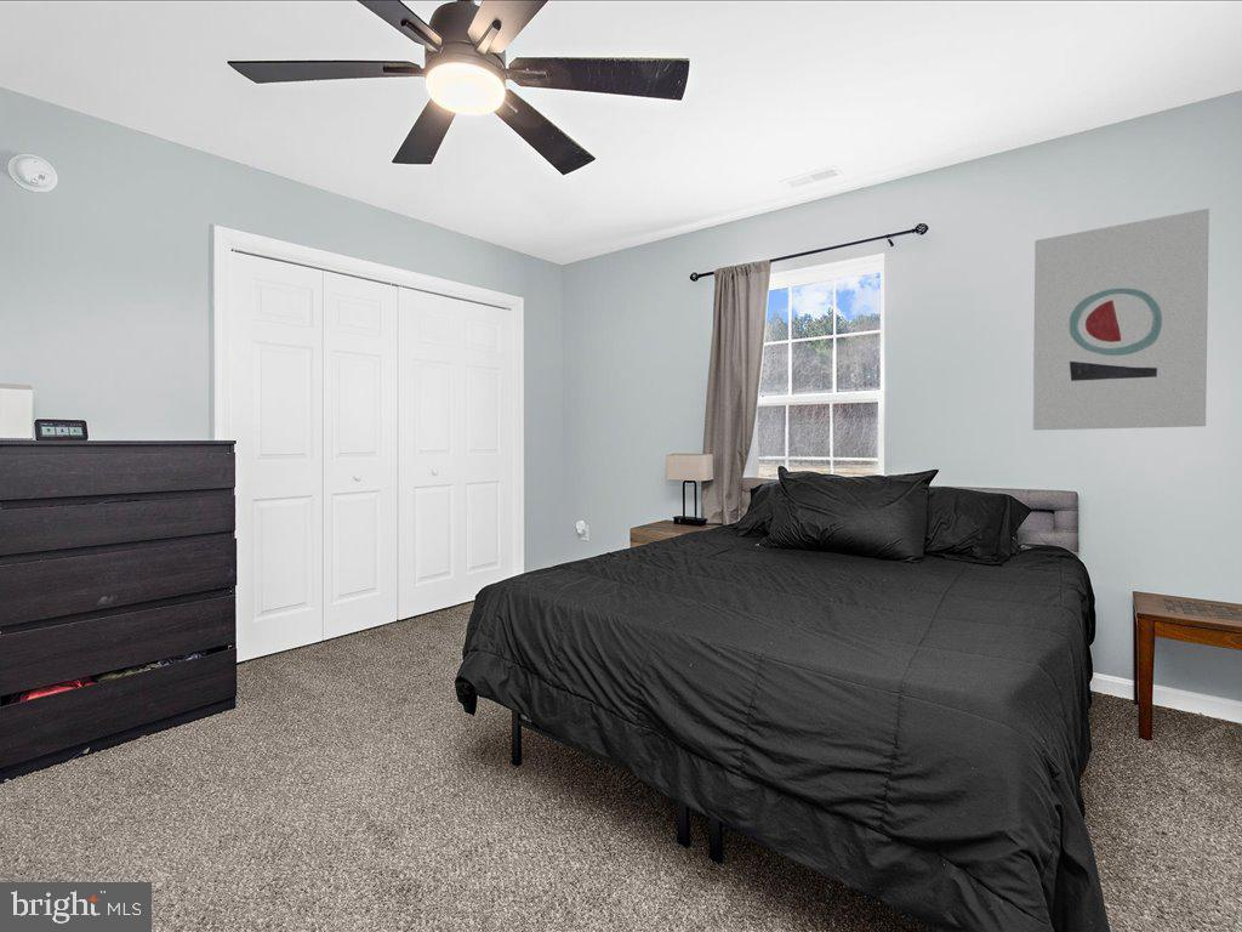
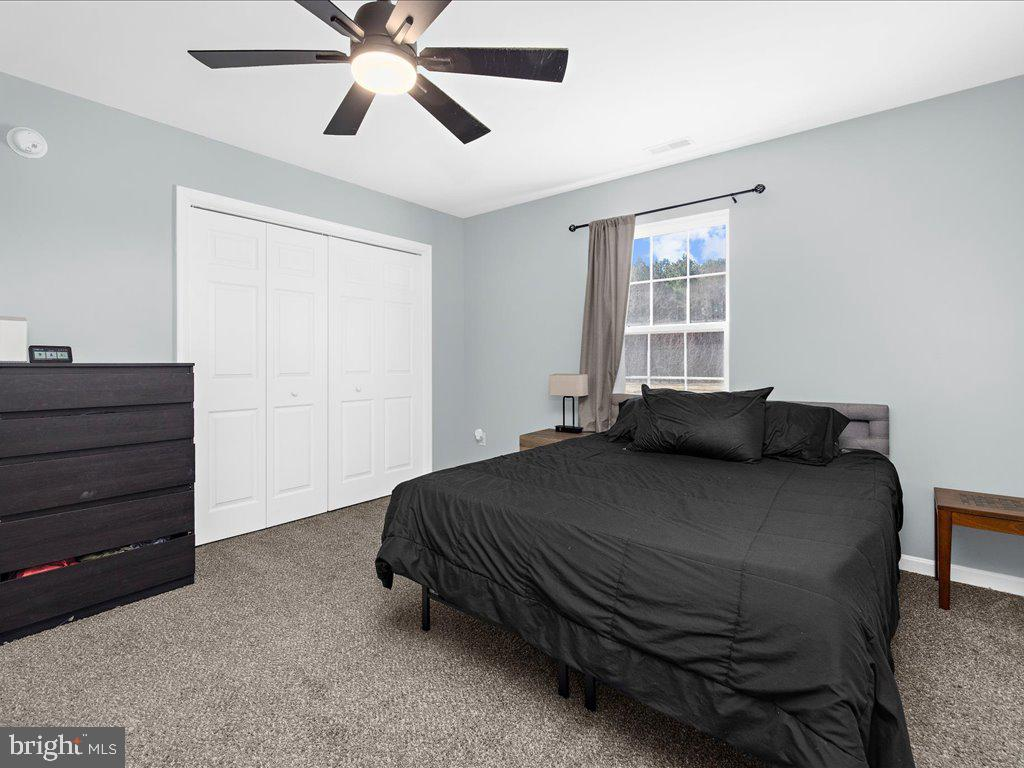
- wall art (1115, 328)
